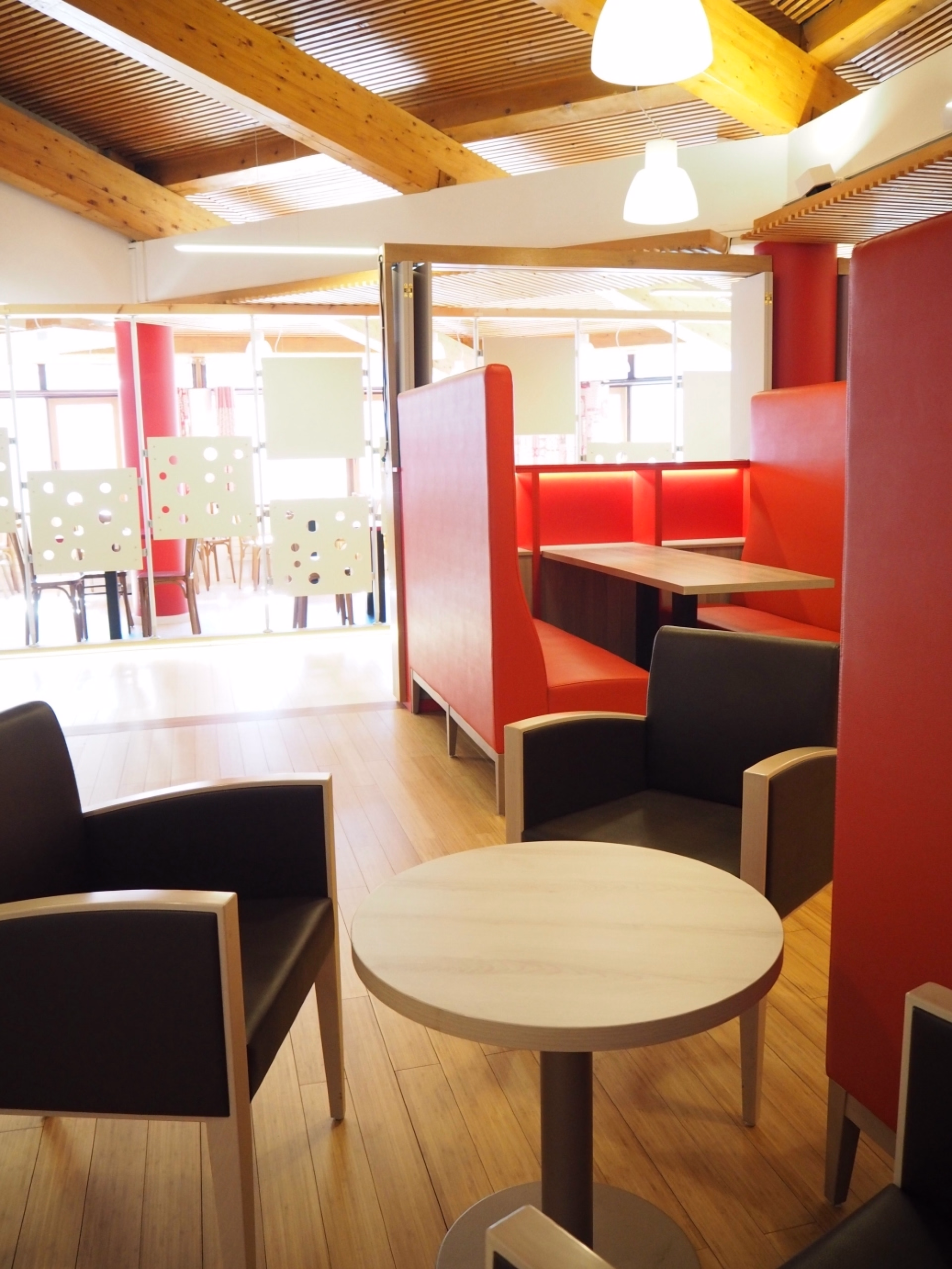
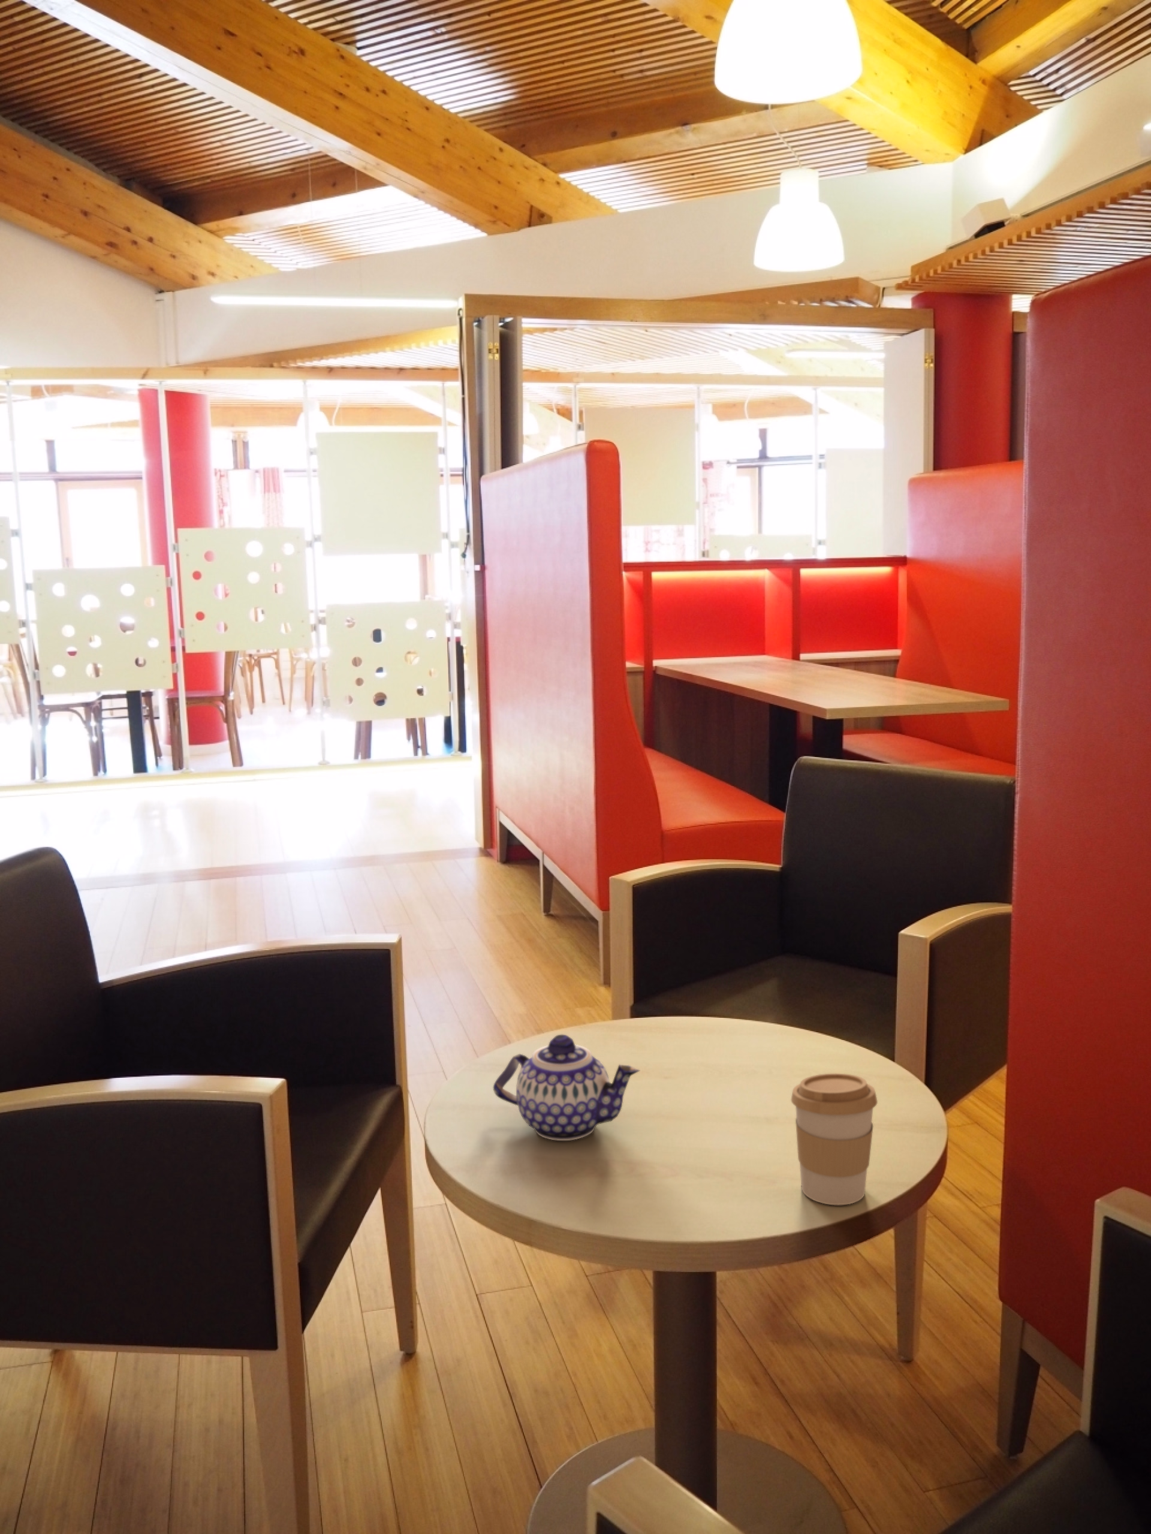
+ coffee cup (833, 1135)
+ teapot (565, 1082)
